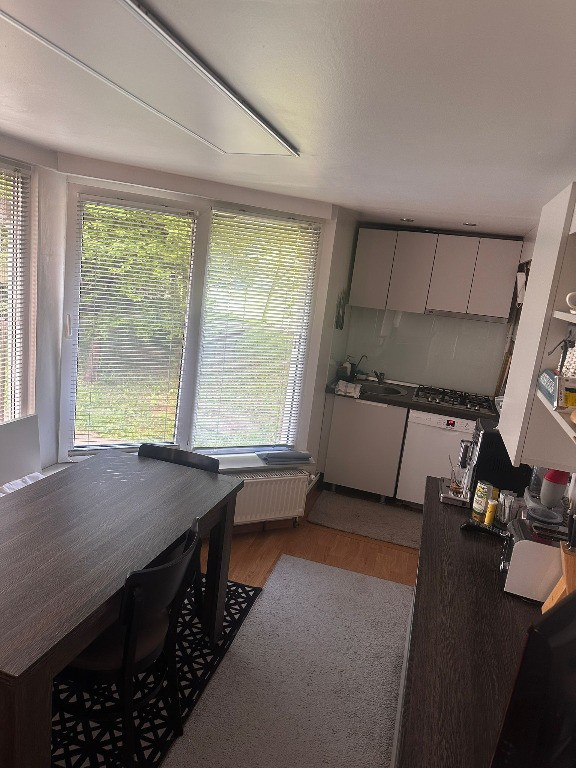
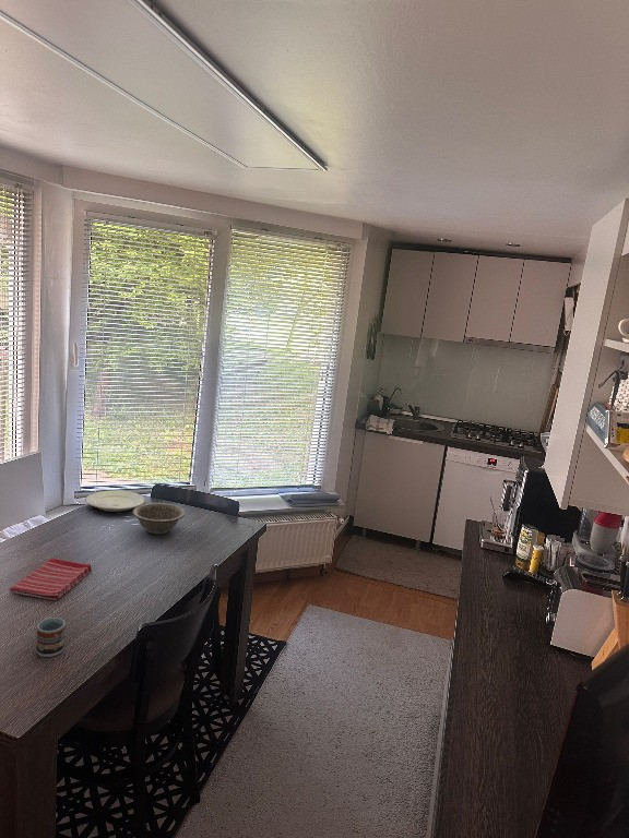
+ plate (115, 502)
+ dish towel (52, 577)
+ cup (52, 634)
+ decorative bowl (158, 520)
